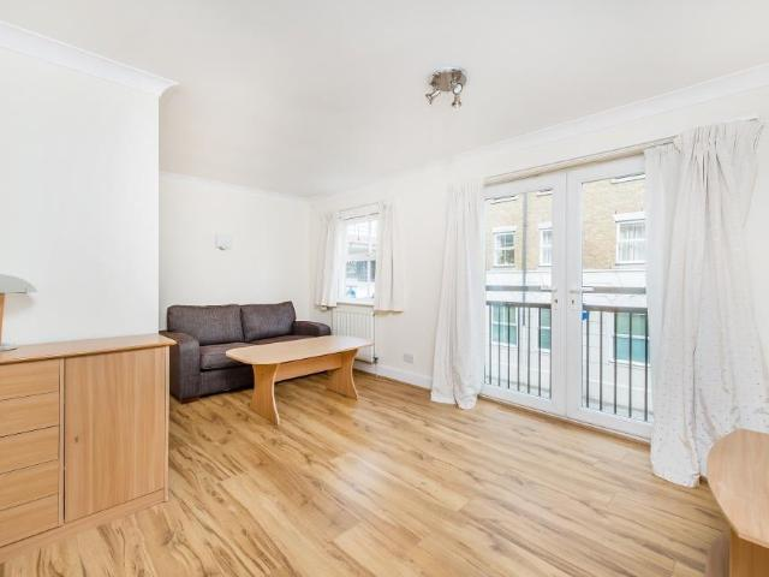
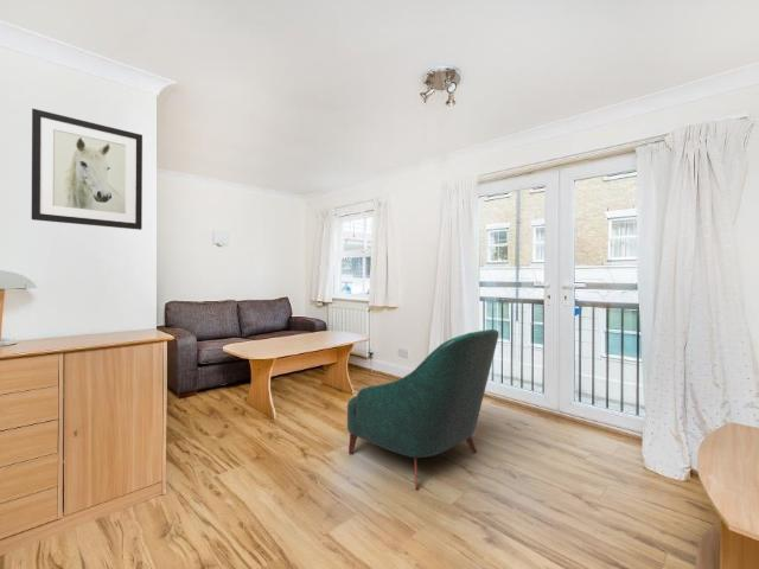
+ armchair (423, 390)
+ wall art (91, 174)
